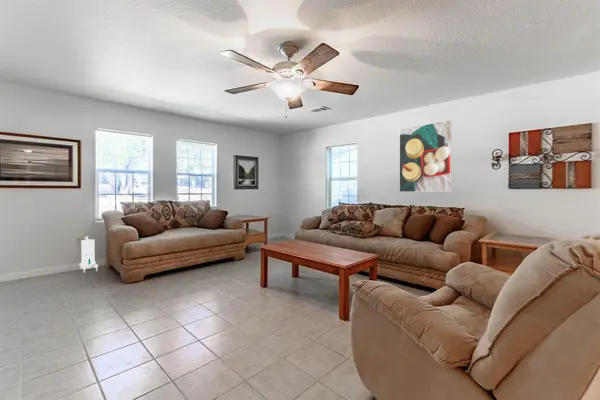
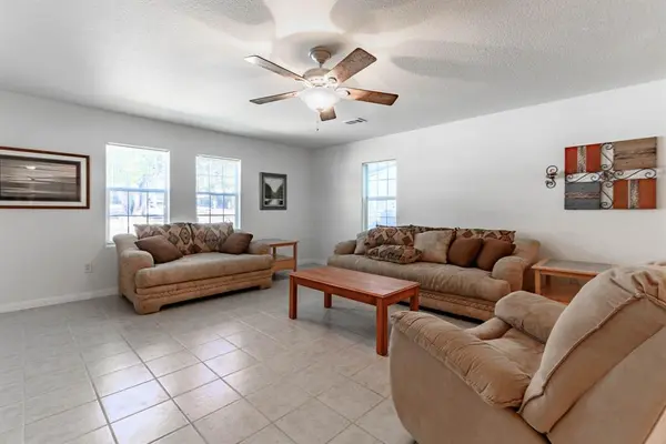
- toy robot (88, 252)
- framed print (424, 158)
